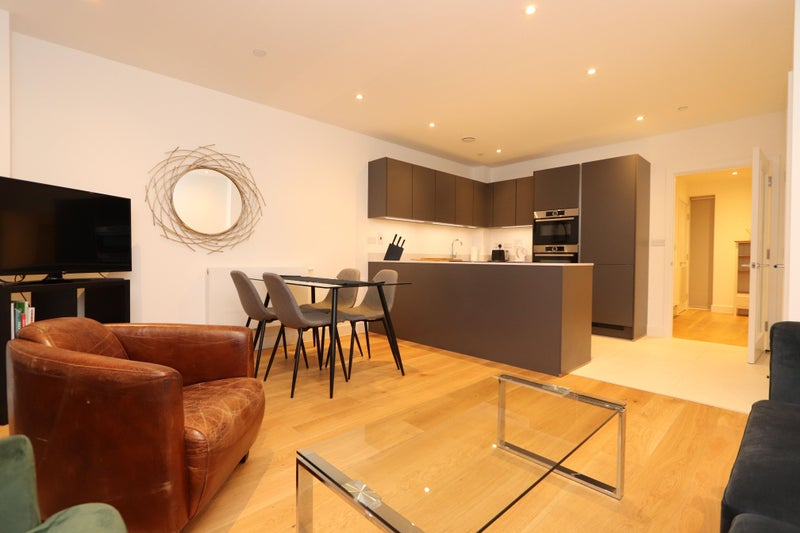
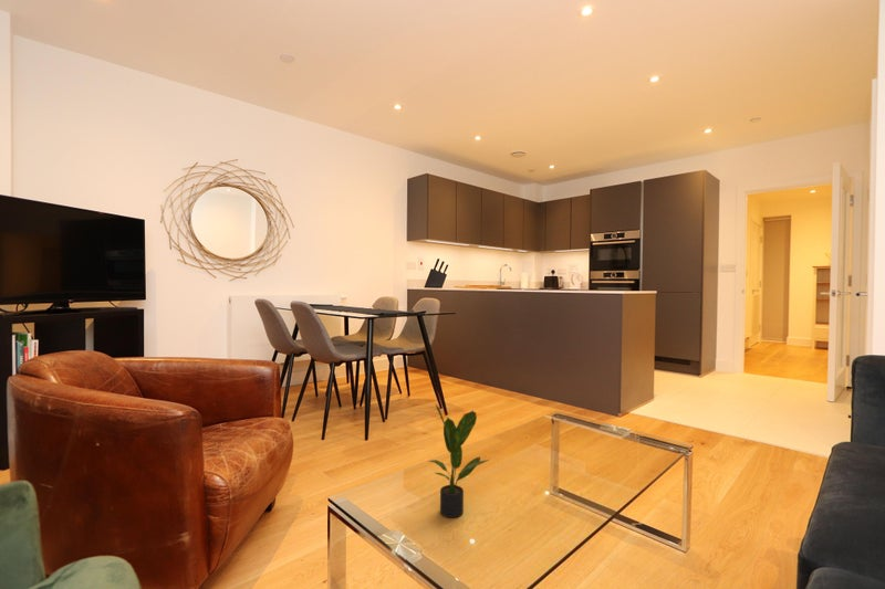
+ potted plant (459, 459)
